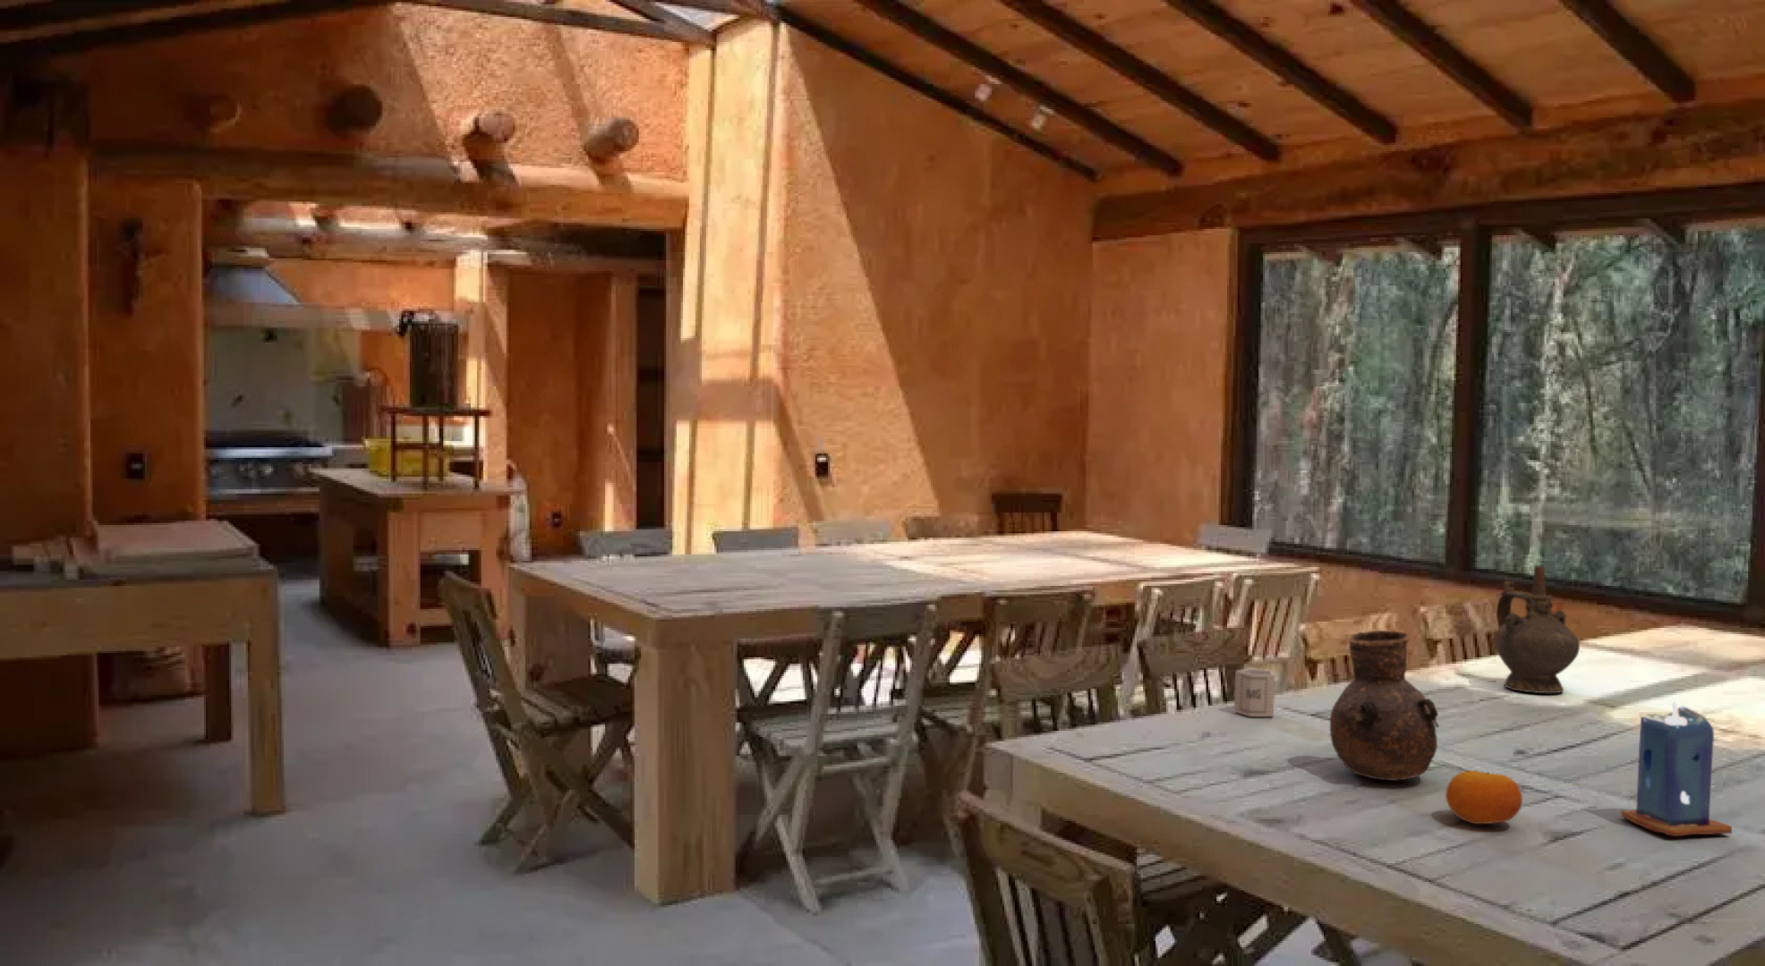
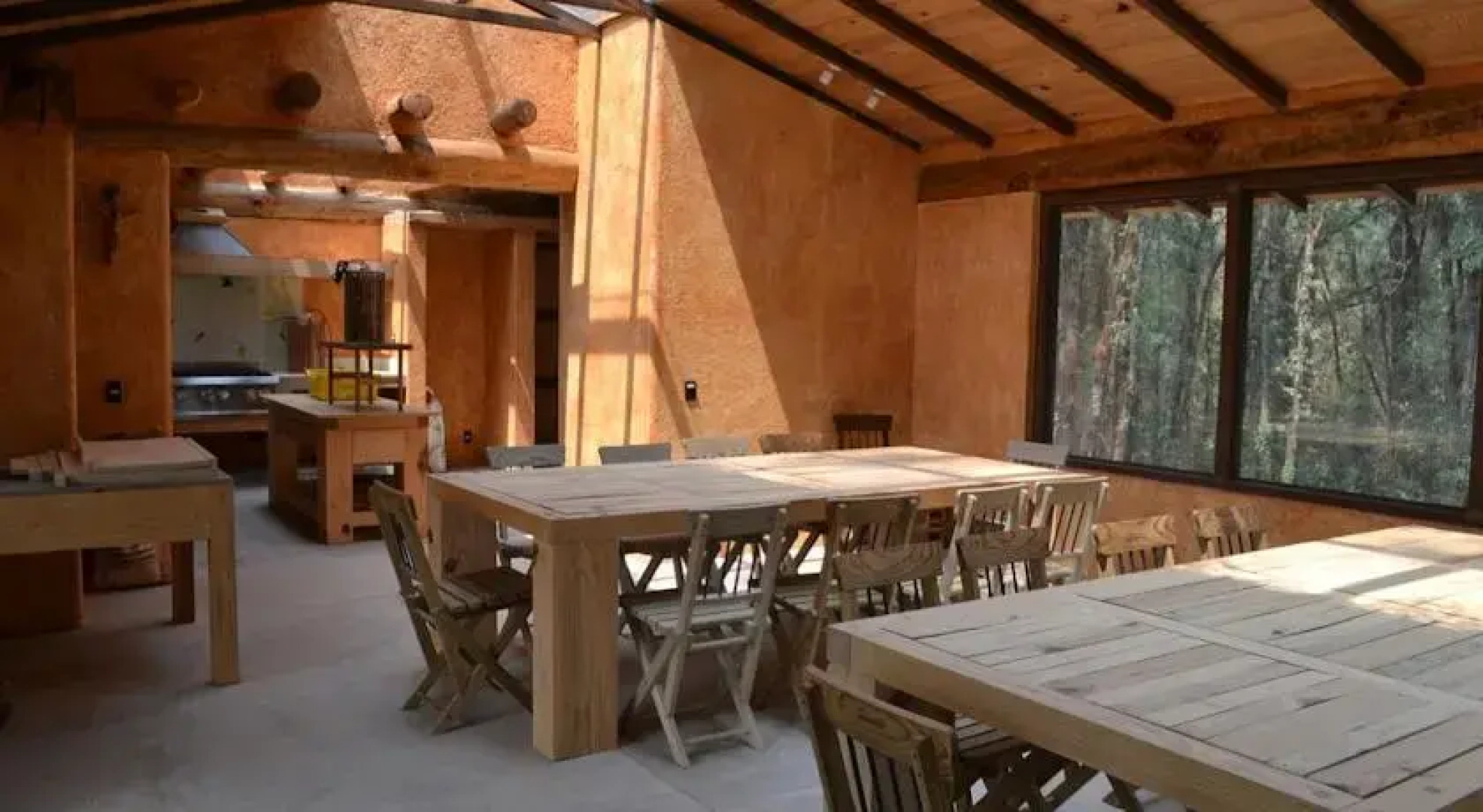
- cup (1257, 691)
- vase (1384, 704)
- fruit (1483, 796)
- candle (1678, 763)
- ceremonial vessel (1532, 626)
